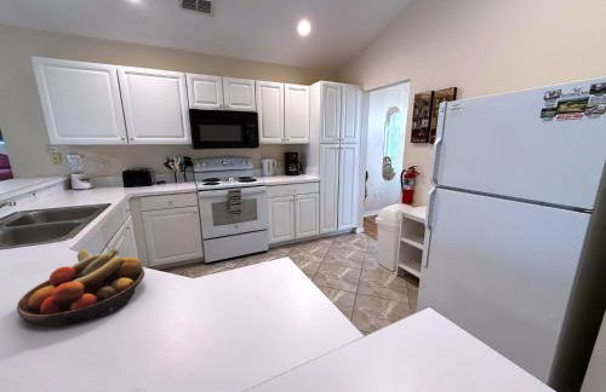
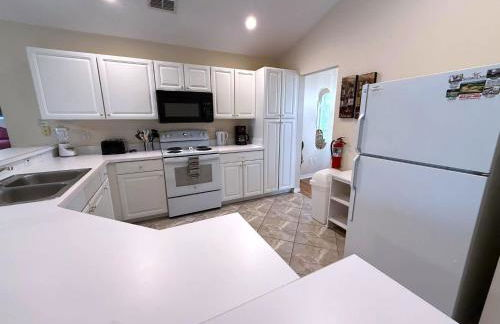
- fruit bowl (86, 279)
